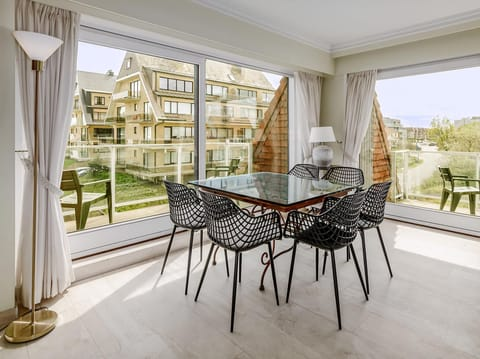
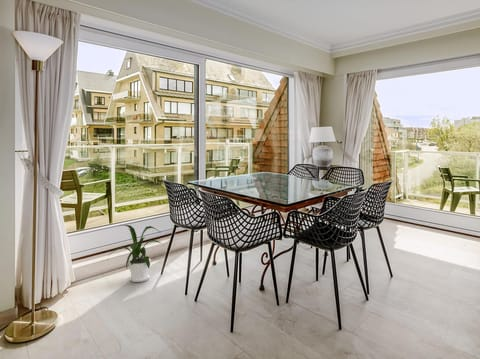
+ house plant (138, 251)
